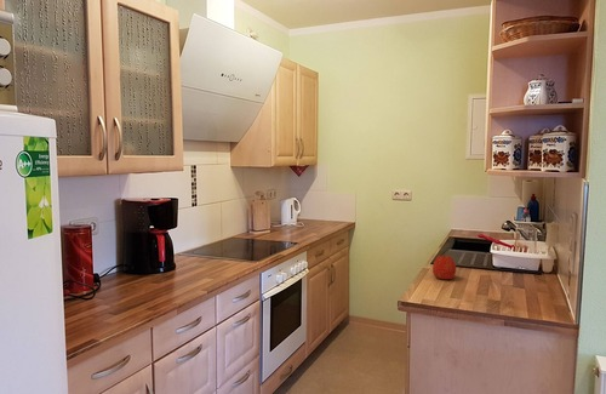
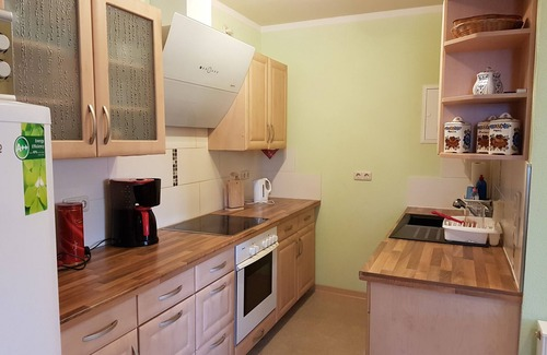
- apple (444, 265)
